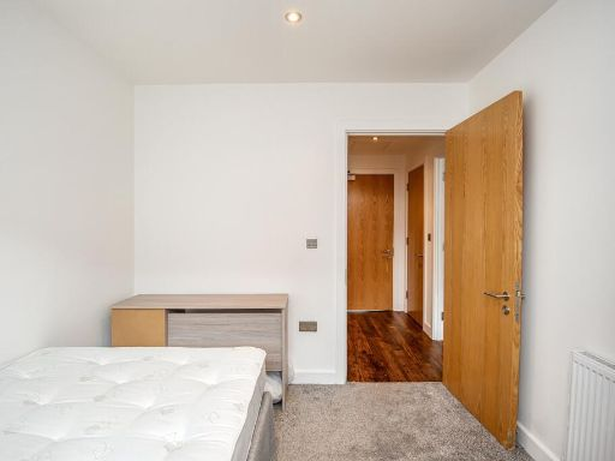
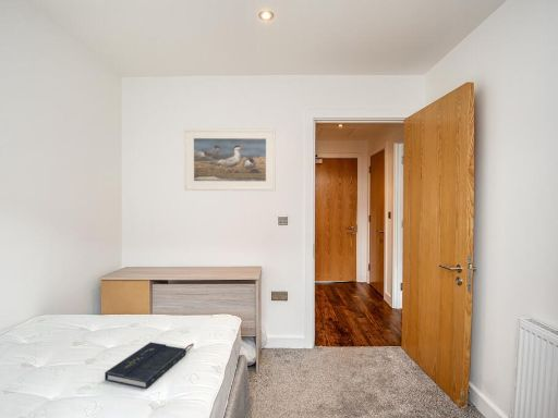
+ book (156, 357)
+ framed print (230, 159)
